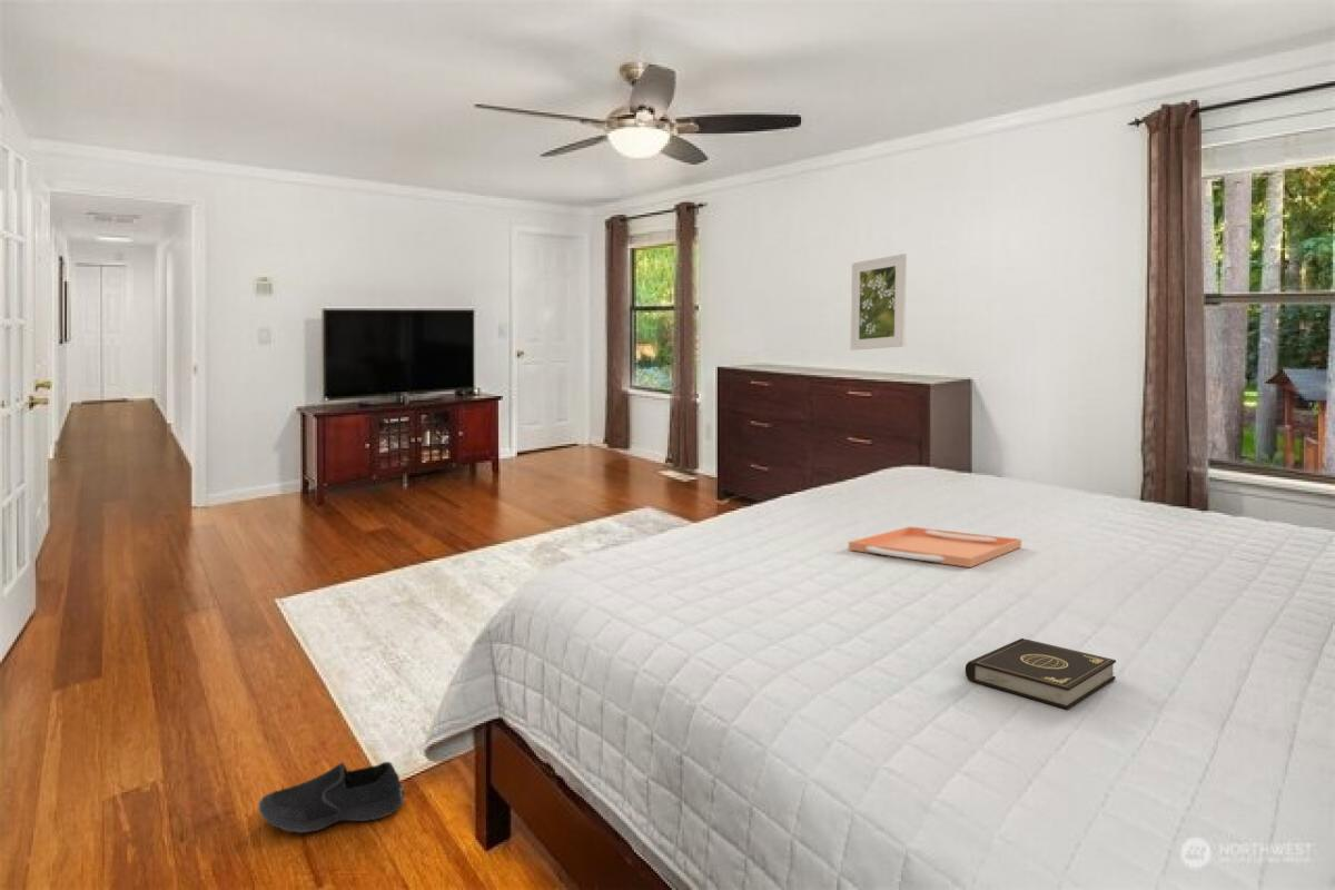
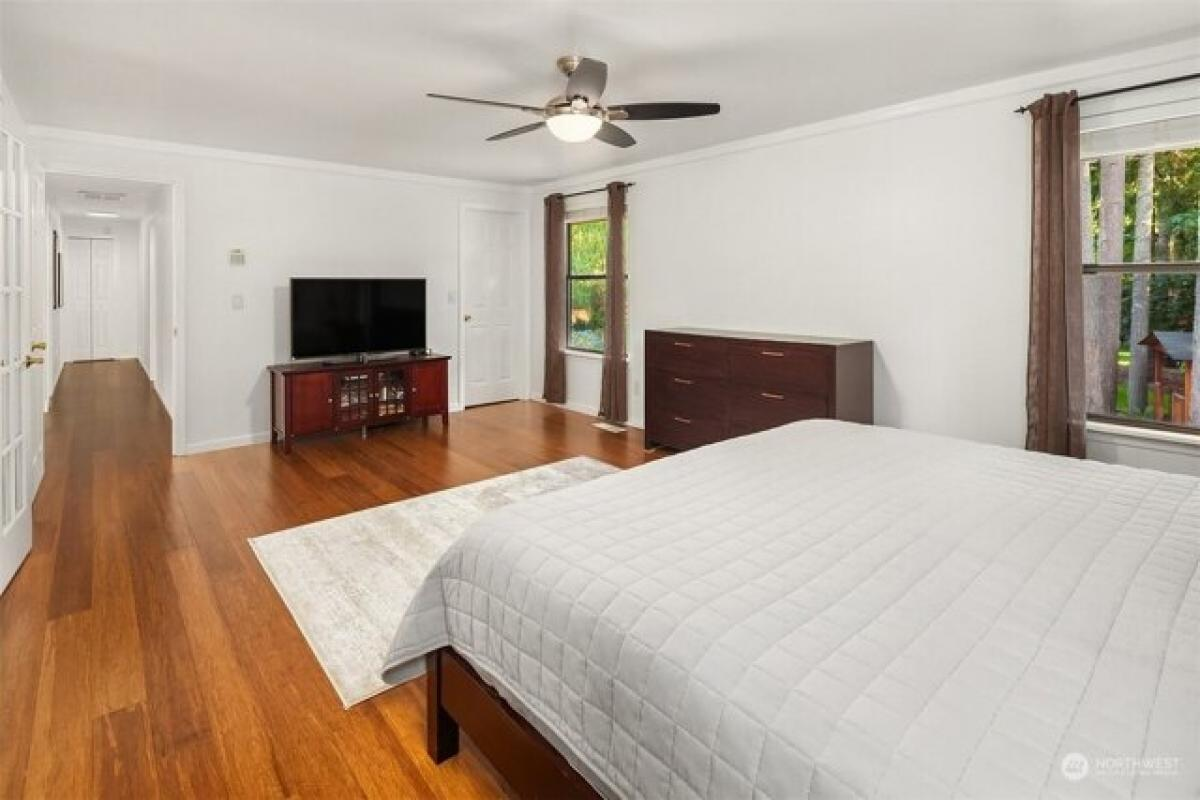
- shoe (334, 791)
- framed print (877, 303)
- book (1040, 670)
- serving tray (936, 544)
